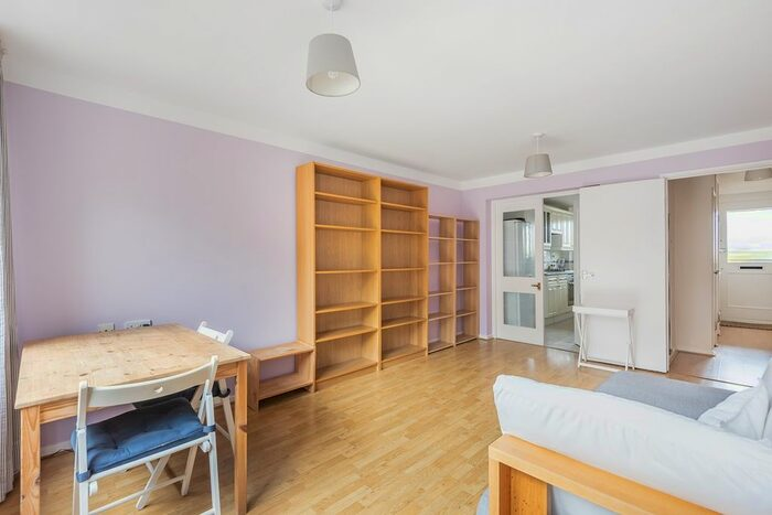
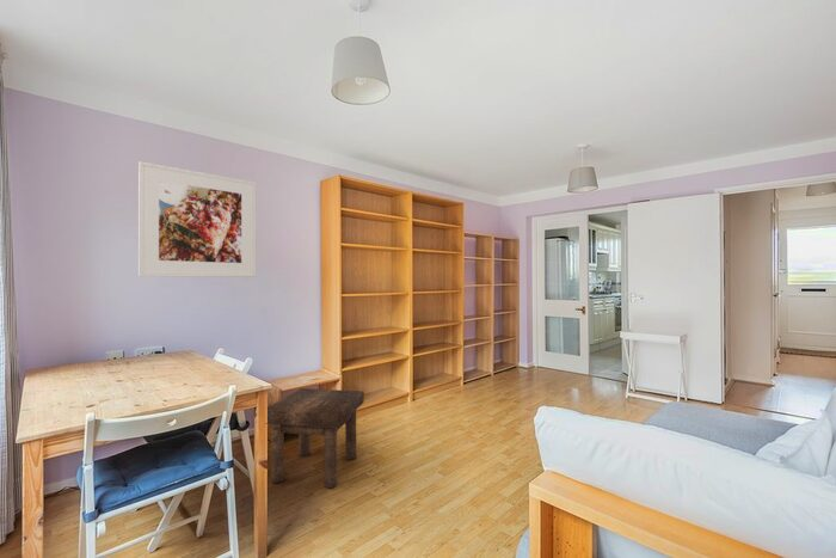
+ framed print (202, 225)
+ stool (316, 434)
